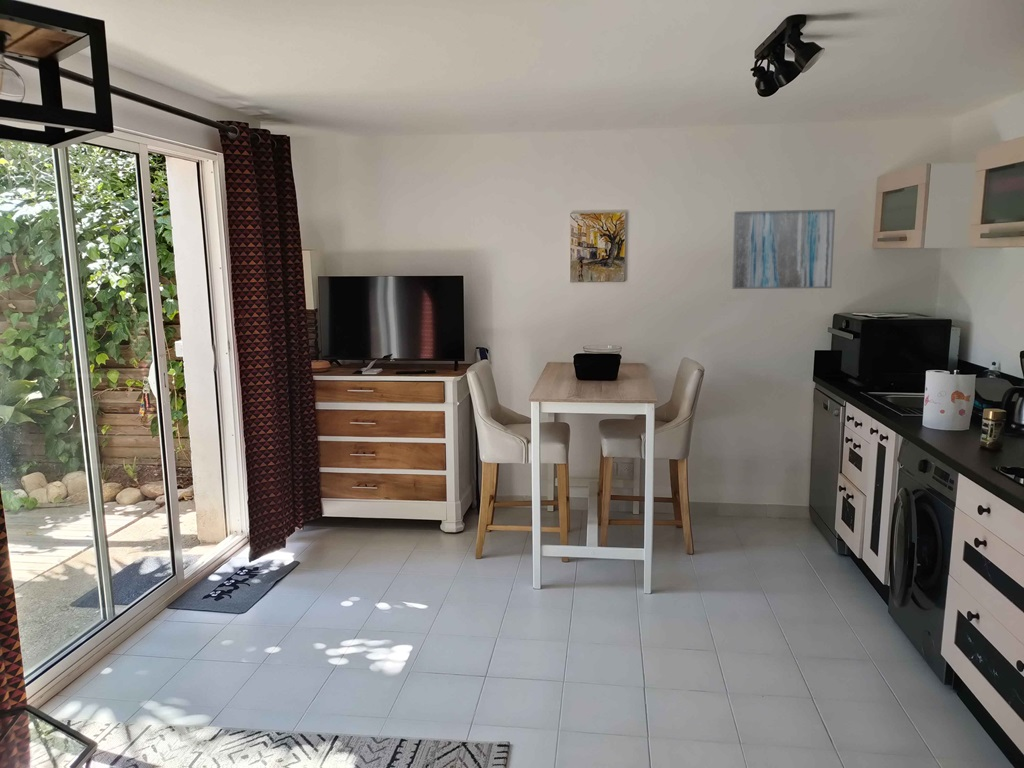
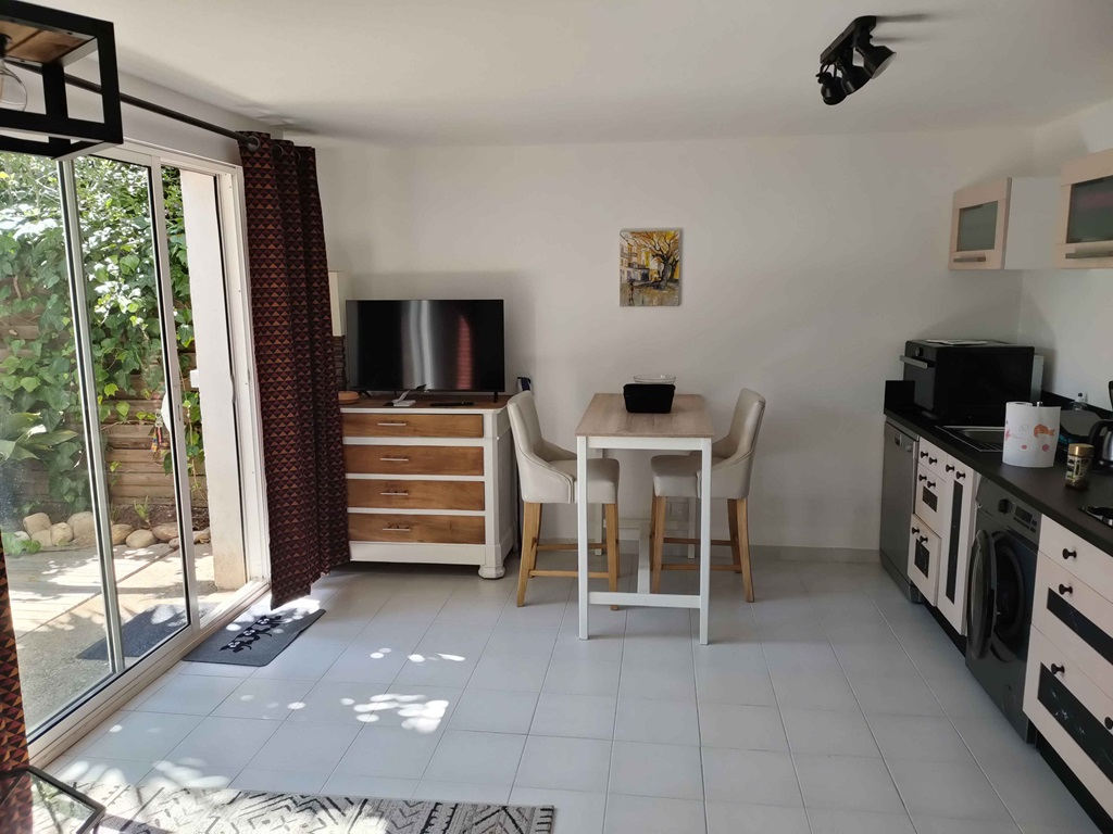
- wall art (782, 249)
